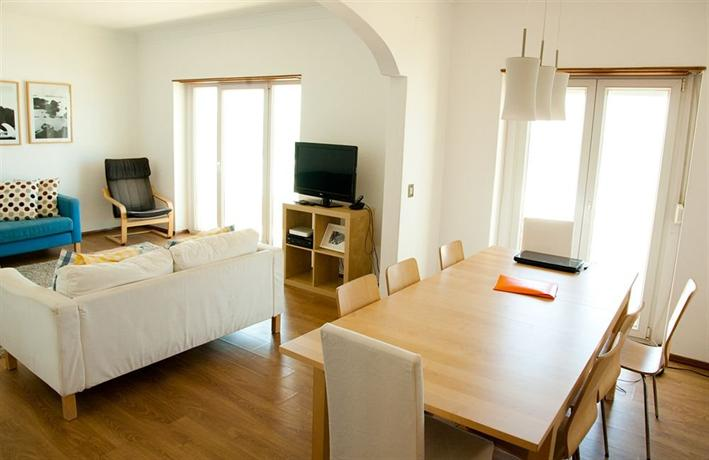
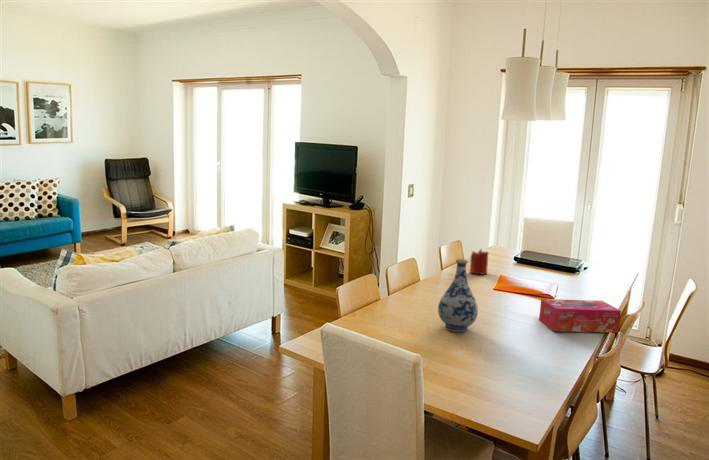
+ tissue box (578, 315)
+ vase (459, 294)
+ candle (479, 260)
